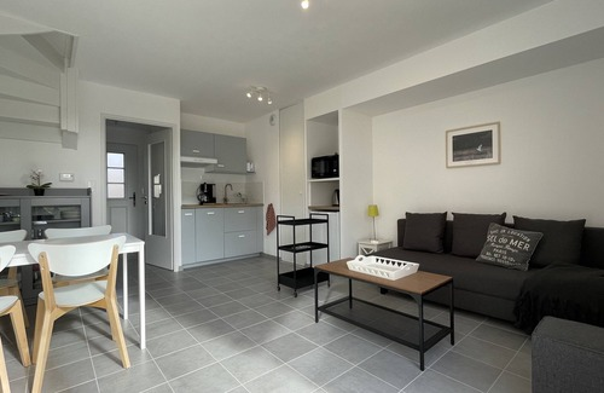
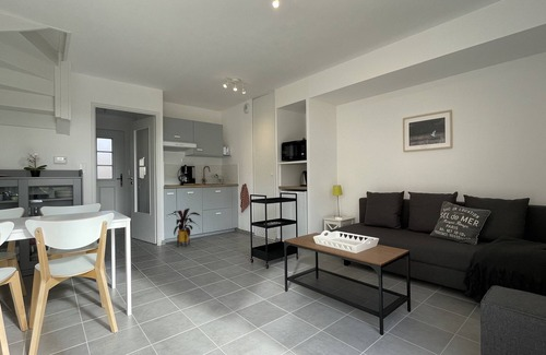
+ house plant (181, 227)
